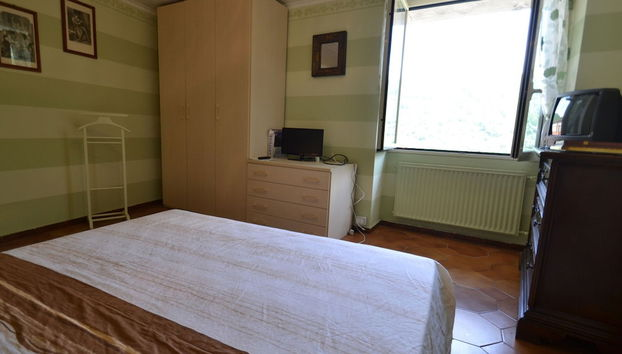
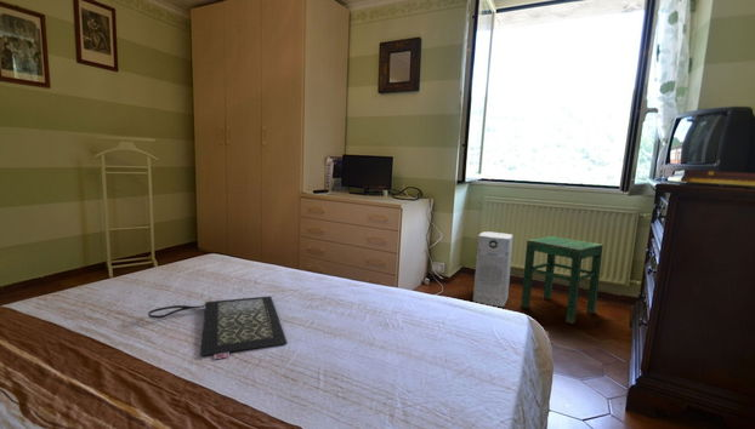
+ stool (561, 275)
+ clutch bag (238, 318)
+ air purifier (493, 267)
